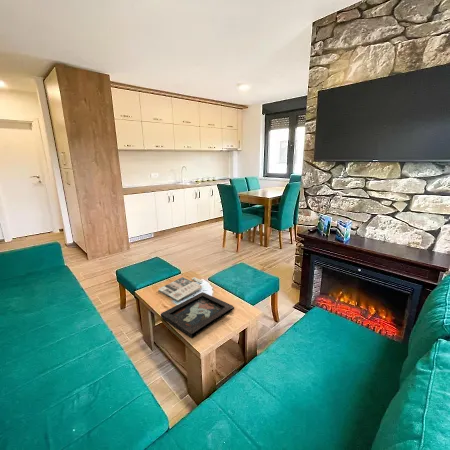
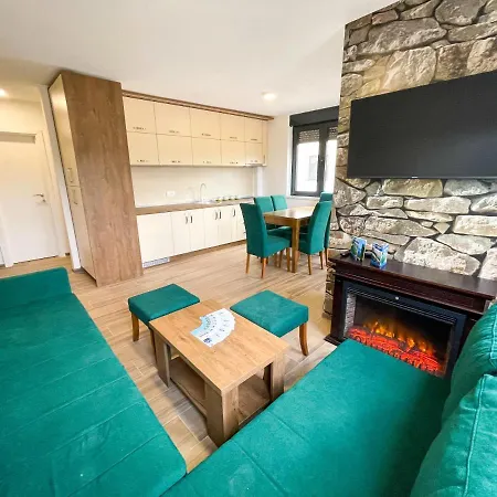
- decorative tray (198, 312)
- magazine (184, 286)
